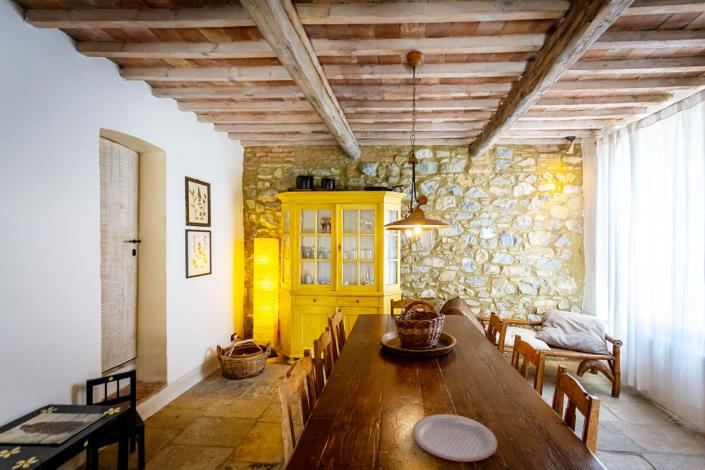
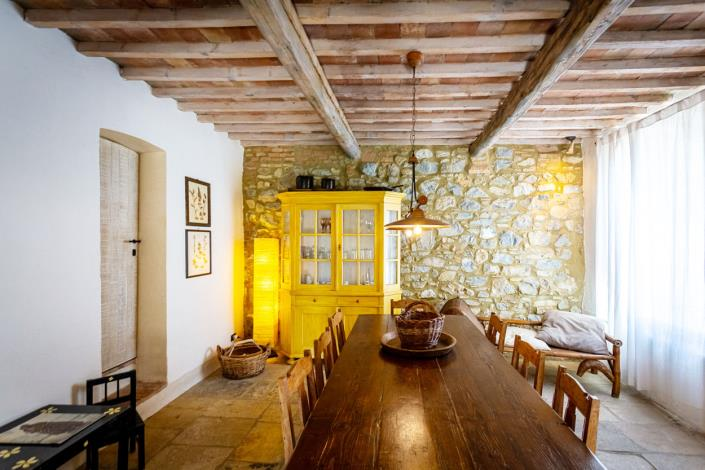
- plate (453, 437)
